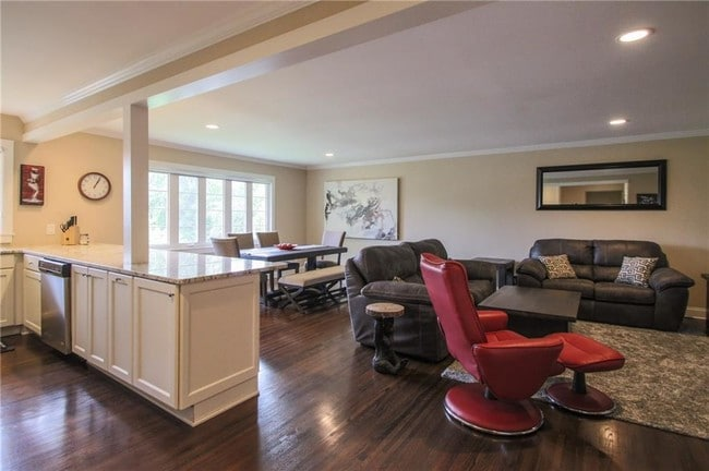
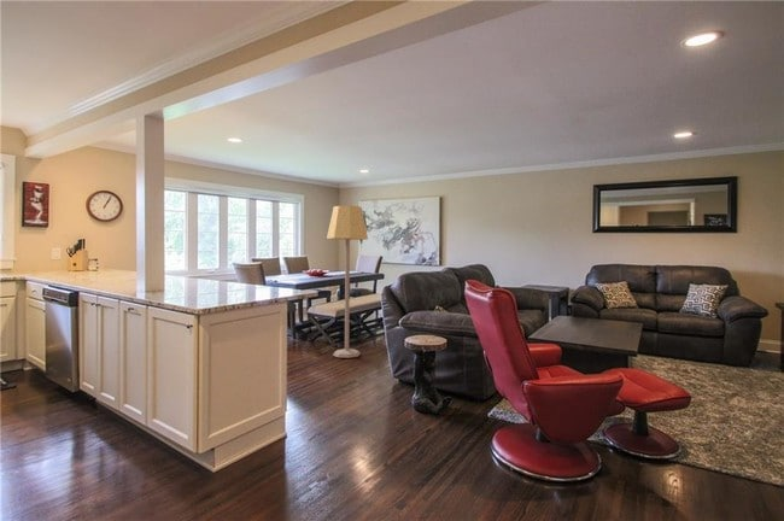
+ lamp (346, 281)
